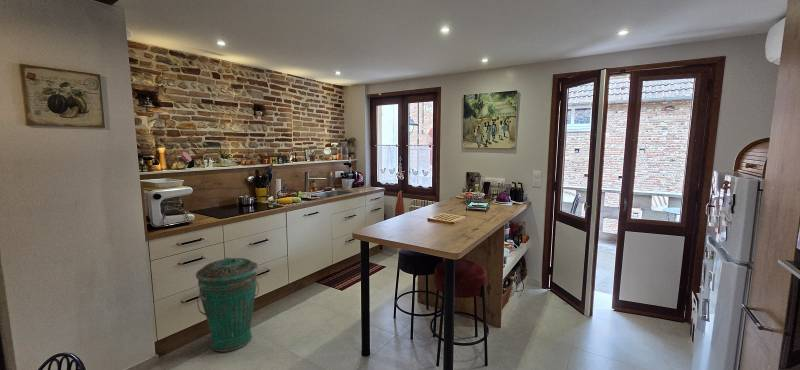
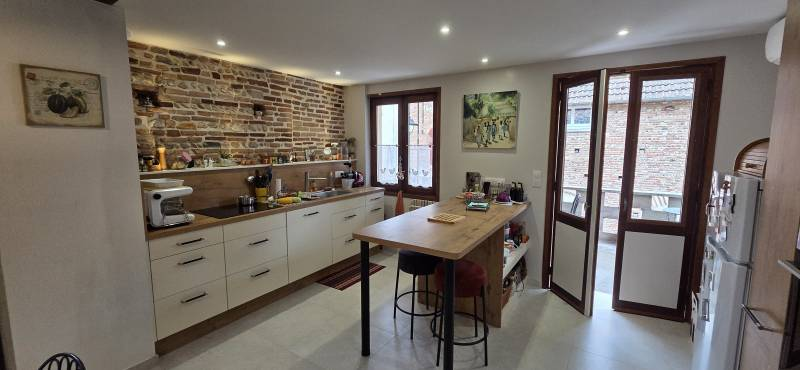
- trash can (229, 300)
